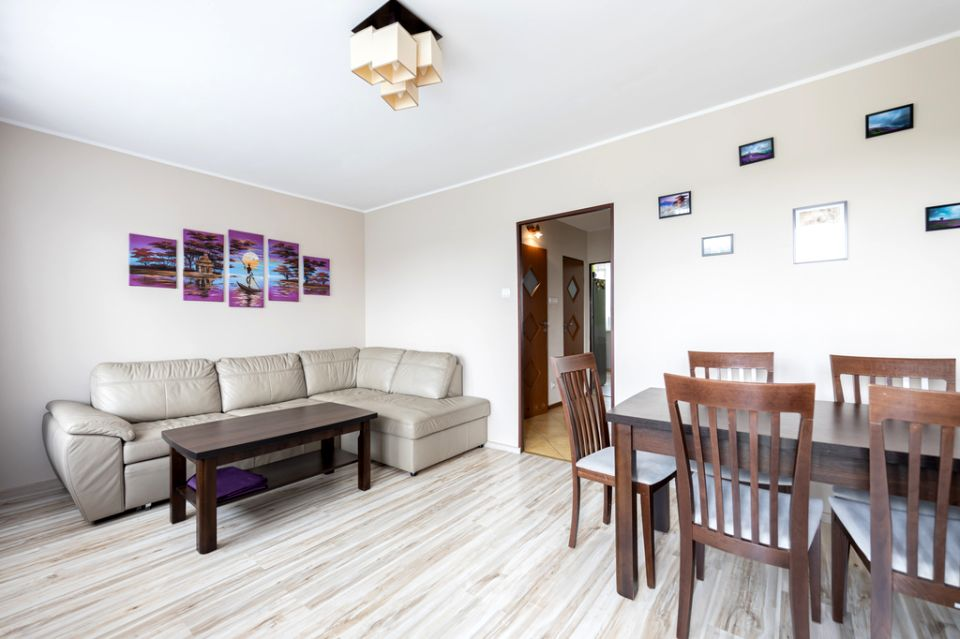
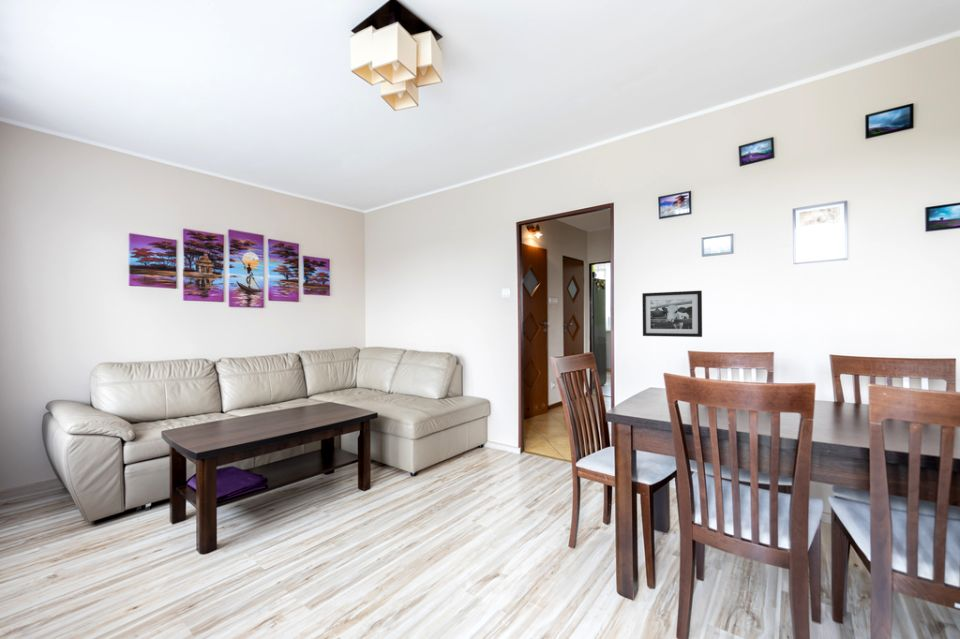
+ picture frame (671, 314)
